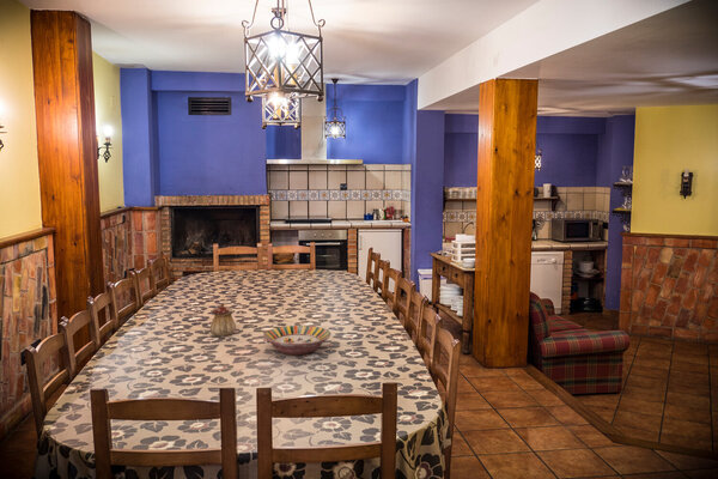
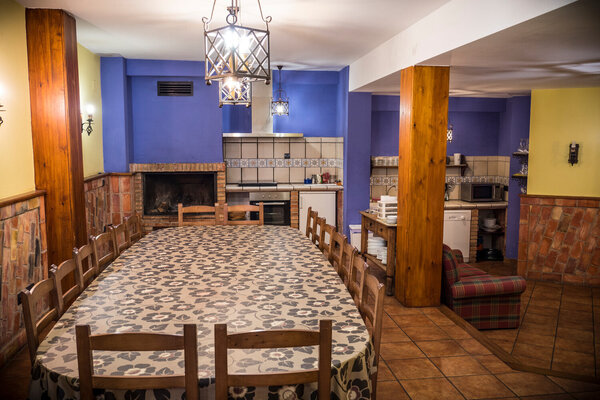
- teapot (223, 319)
- serving bowl (297, 341)
